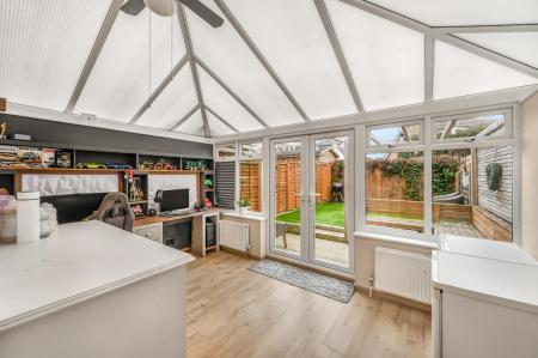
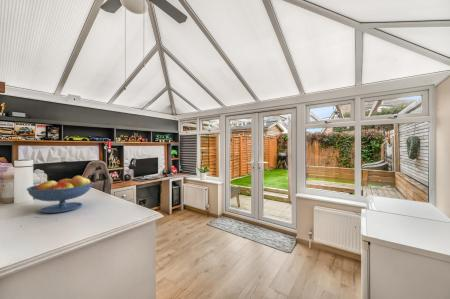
+ fruit bowl (62, 192)
